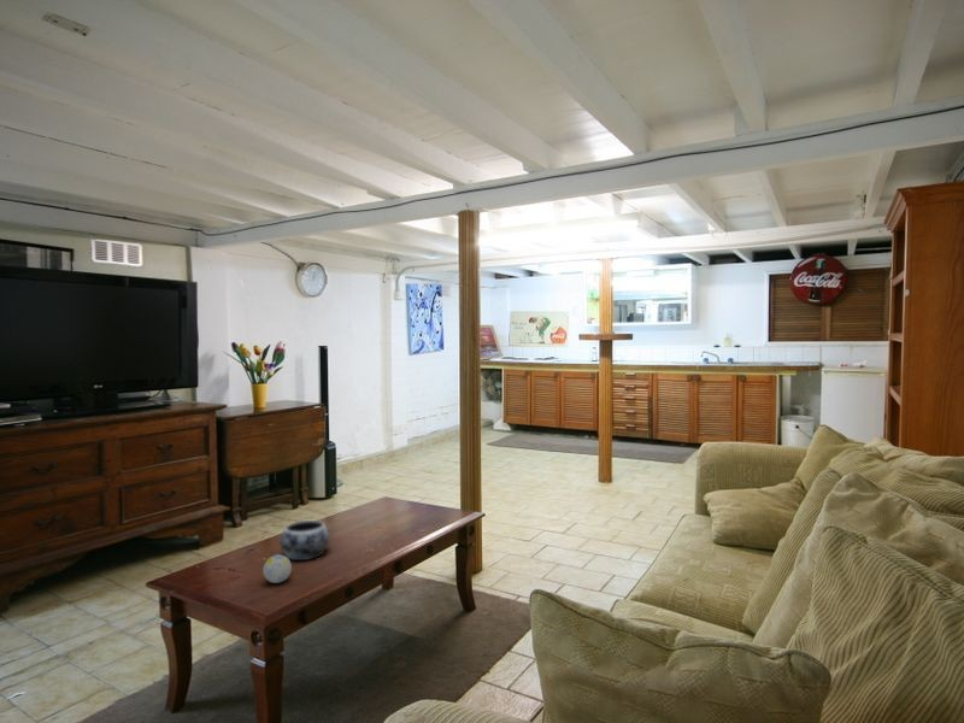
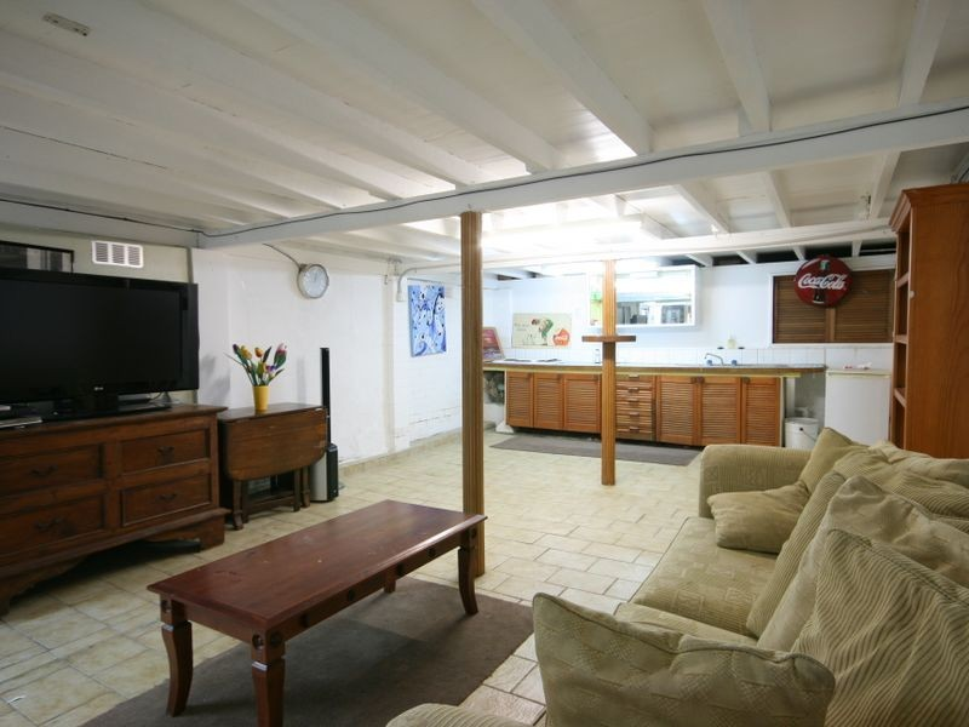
- decorative bowl (305, 540)
- decorative ball (277, 569)
